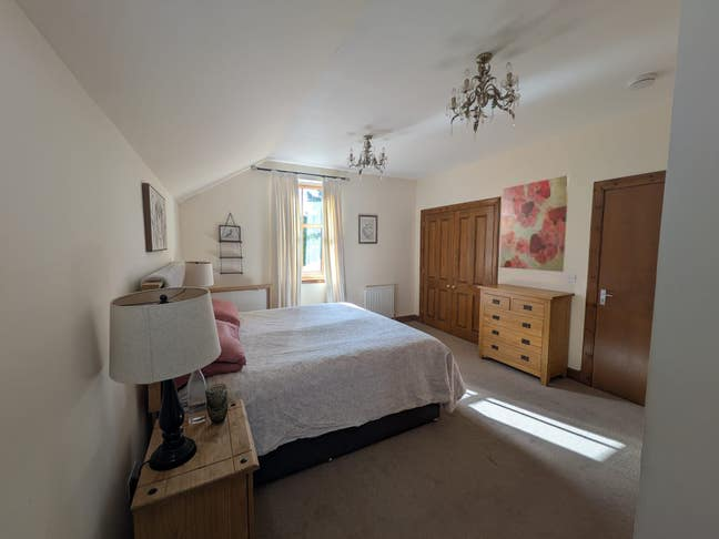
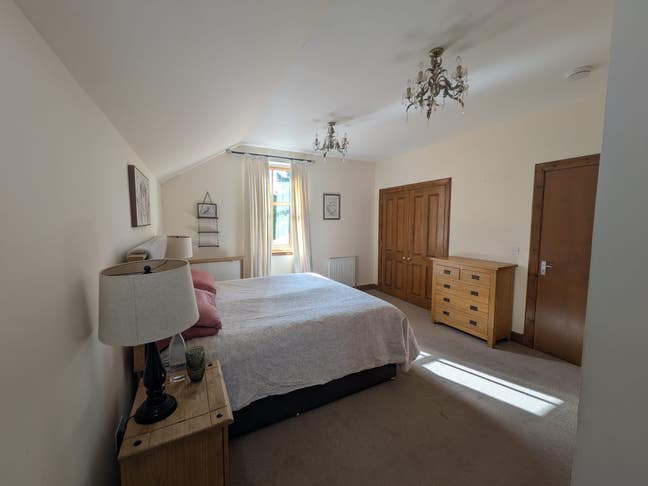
- wall art (530, 226)
